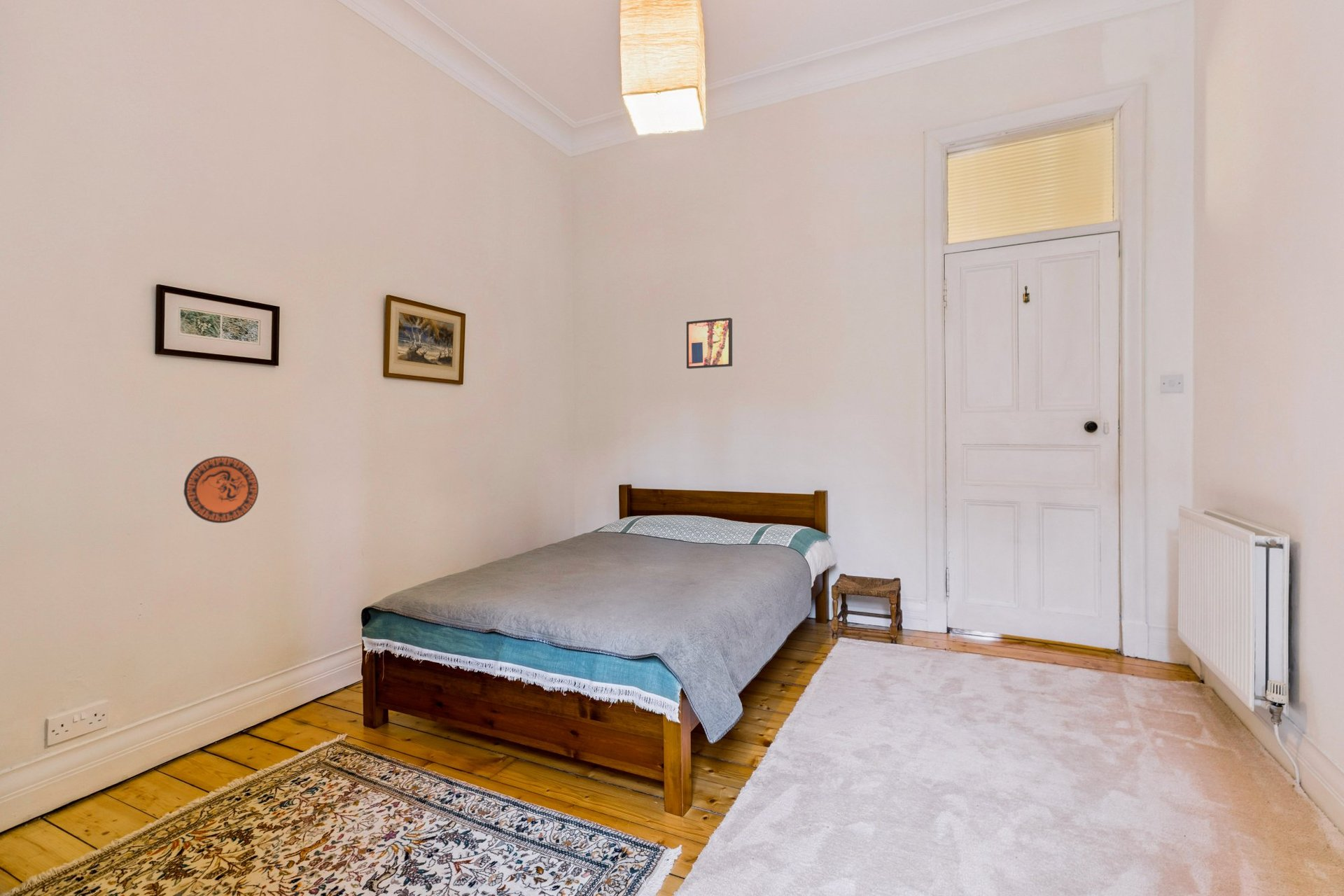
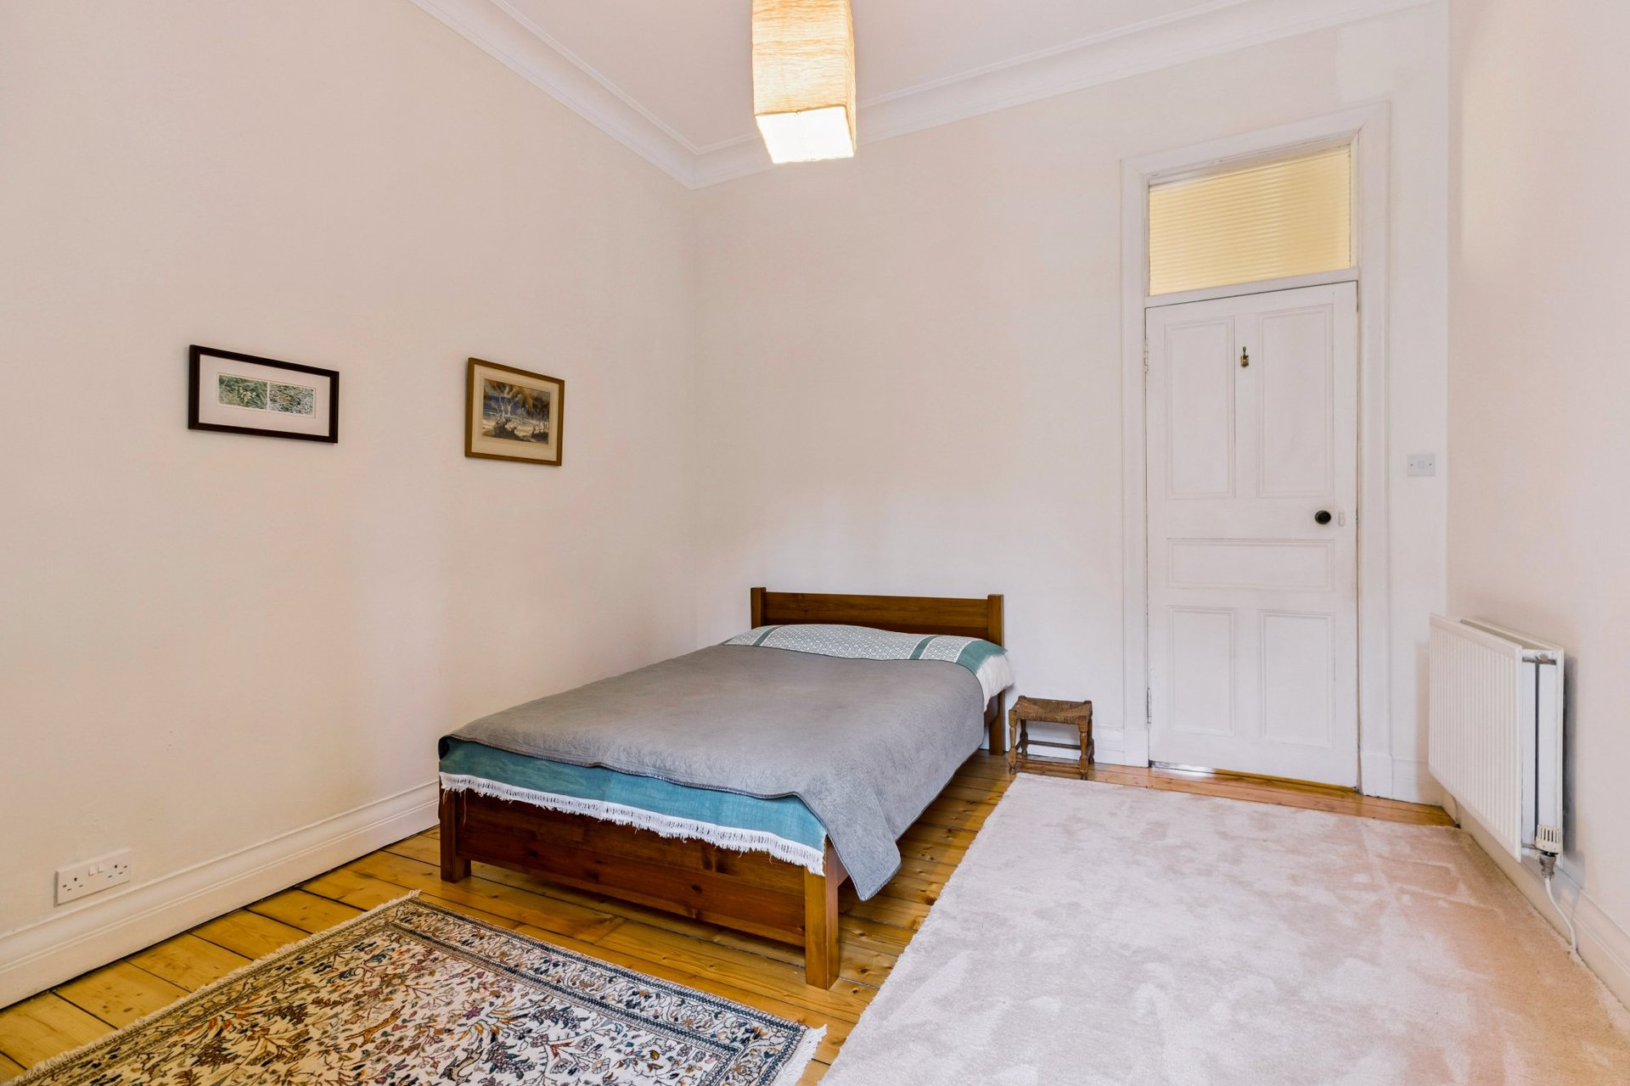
- wall art (709, 344)
- decorative plate (222, 489)
